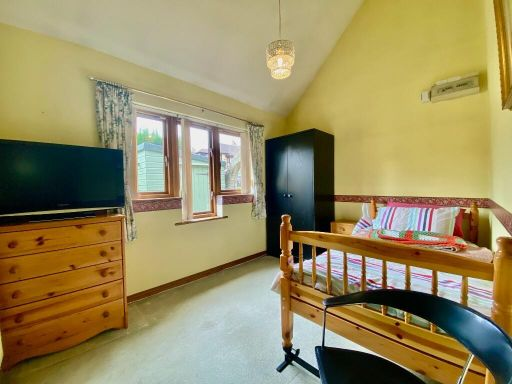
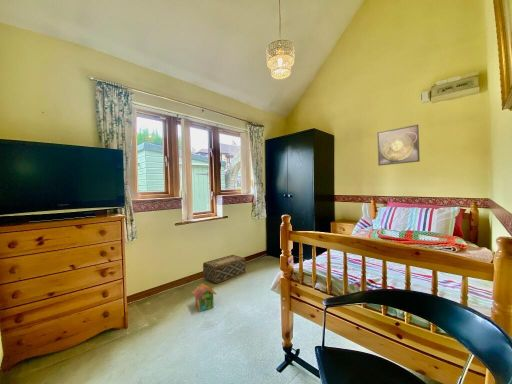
+ woven basket (224, 267)
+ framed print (397, 146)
+ toy house (204, 296)
